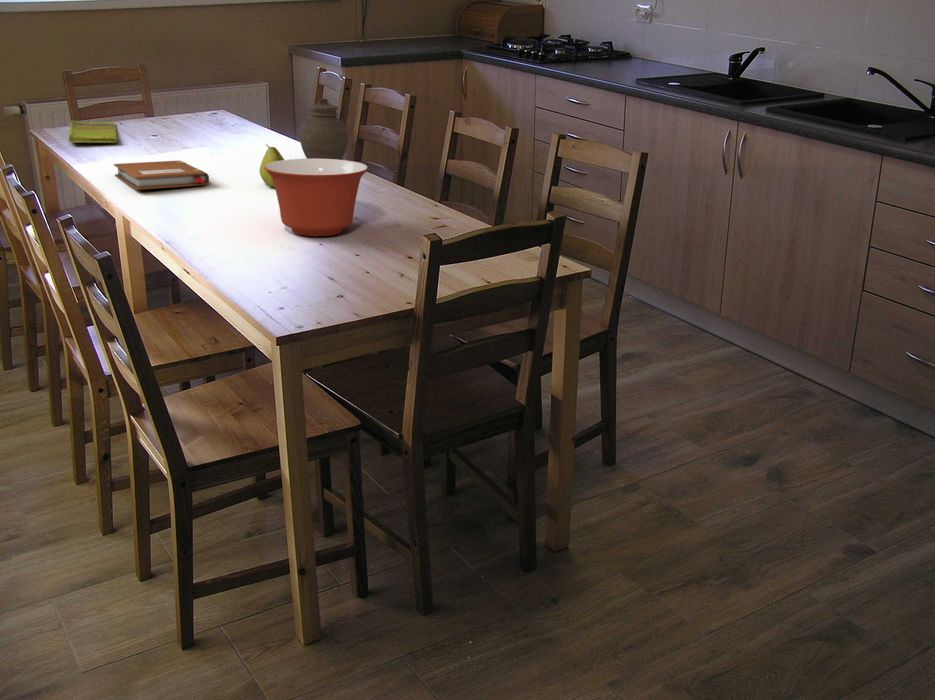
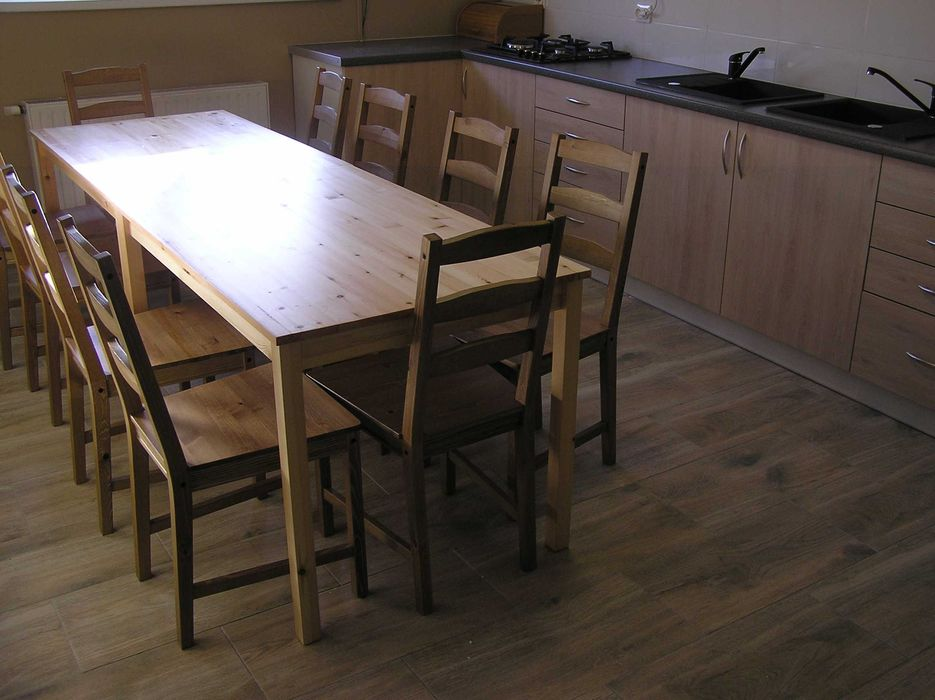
- mixing bowl (316, 198)
- fruit (273, 161)
- jar (323, 131)
- dish towel (93, 131)
- notebook (161, 174)
